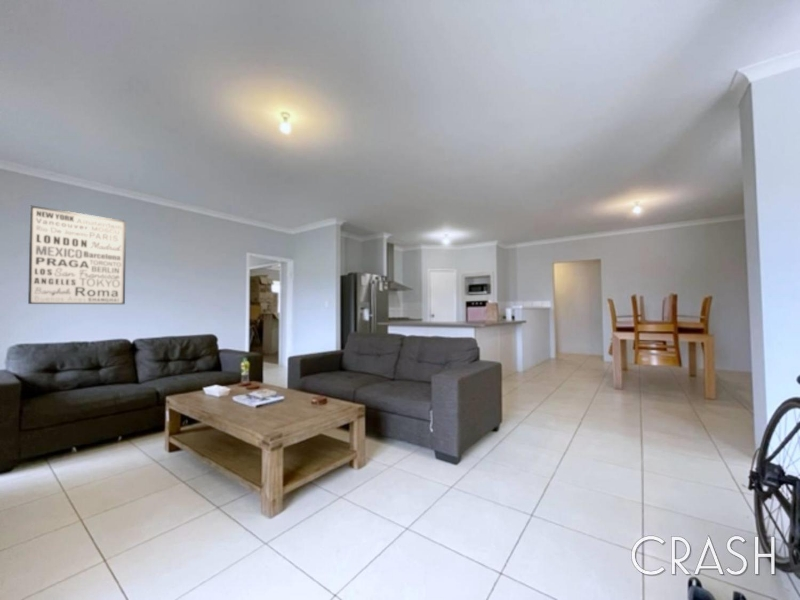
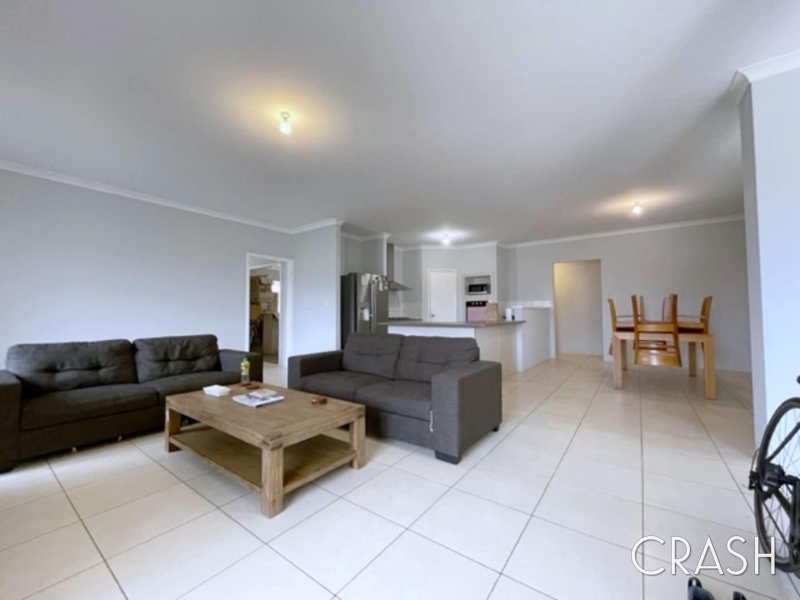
- wall art (81, 258)
